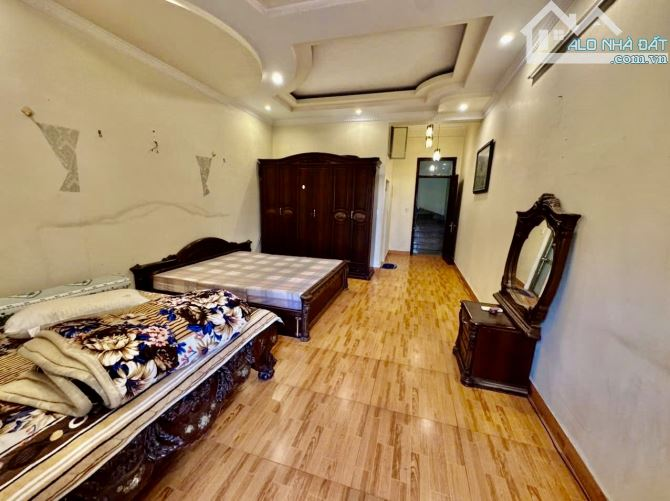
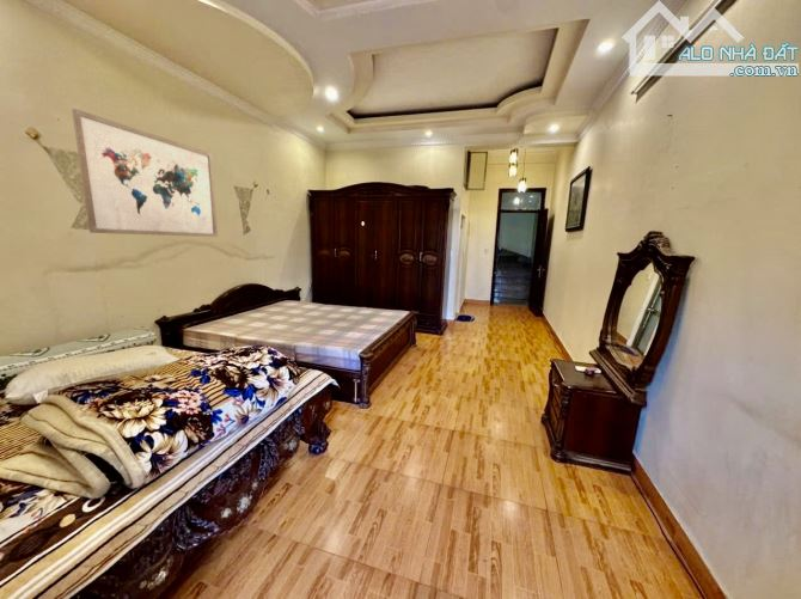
+ wall art (160, 187)
